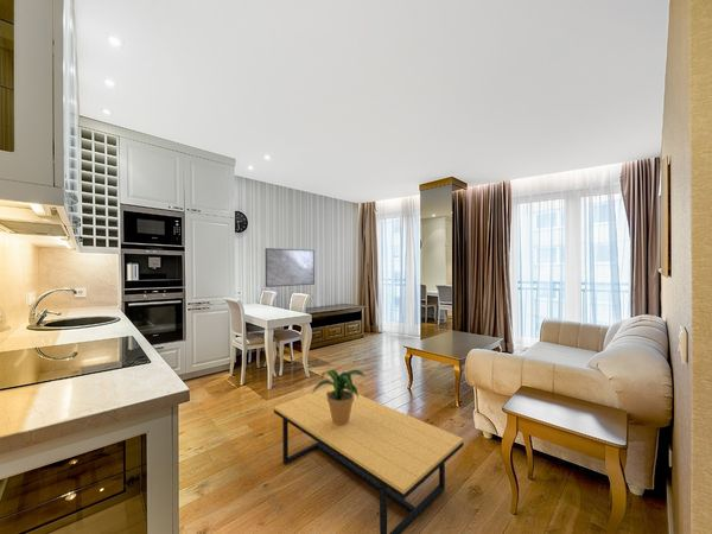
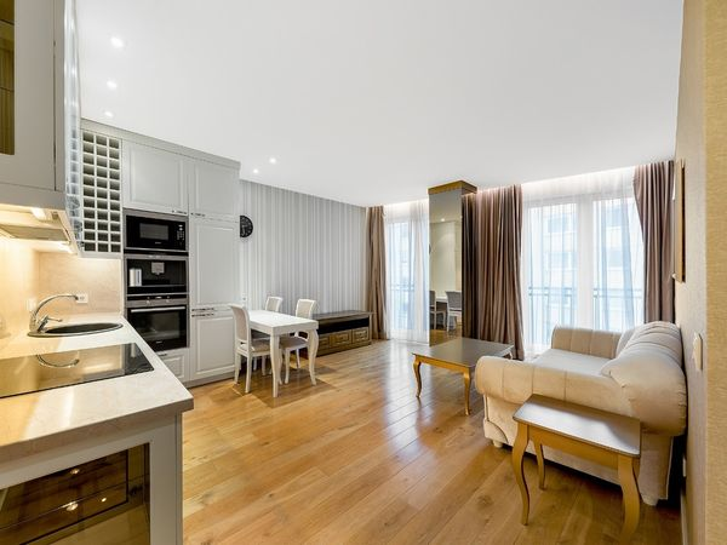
- potted plant (341, 395)
- coffee table (358, 447)
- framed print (291, 267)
